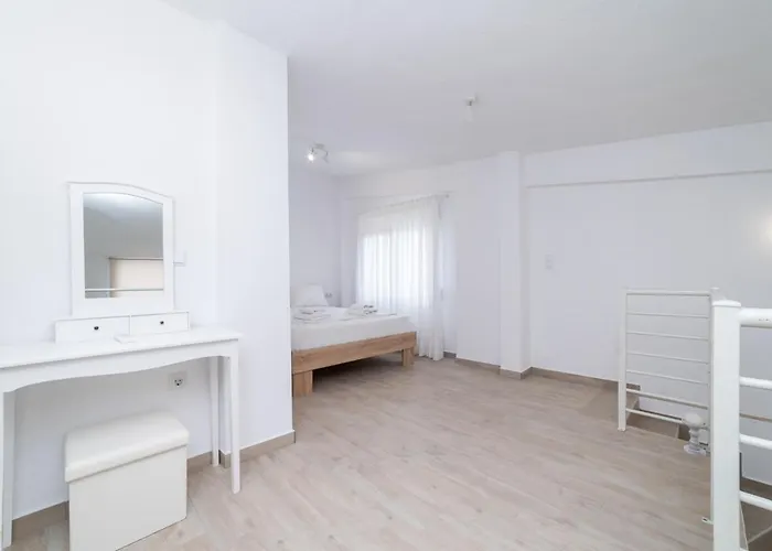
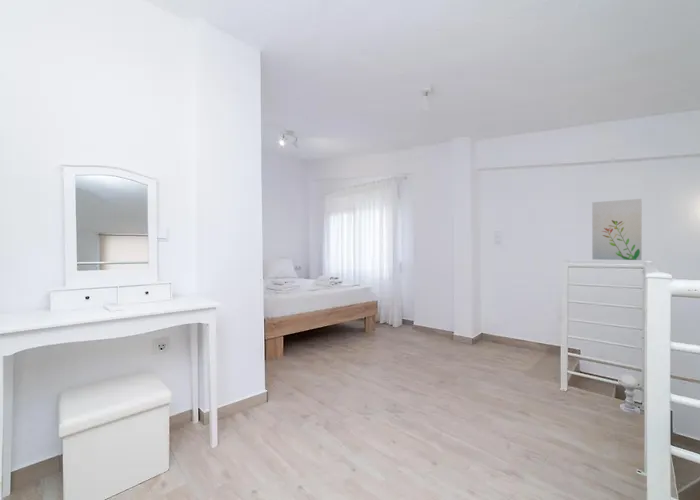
+ wall art (616, 230)
